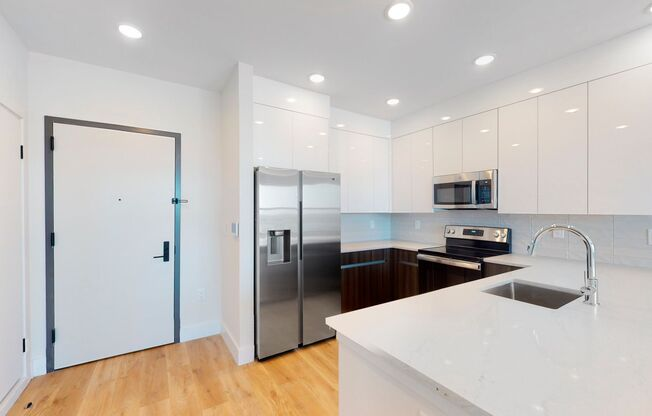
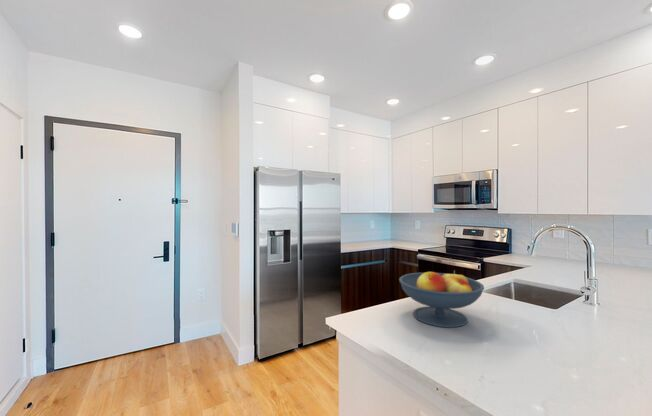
+ fruit bowl (439, 292)
